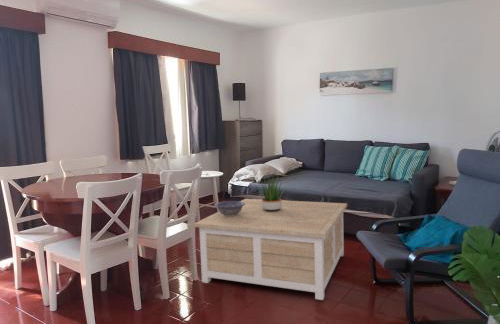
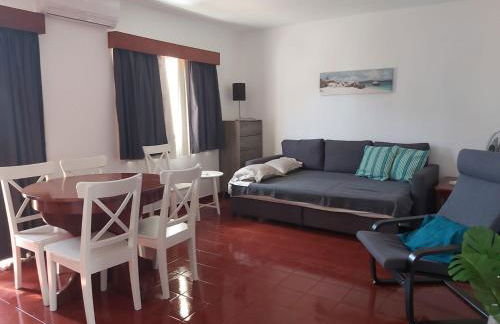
- decorative bowl (230, 209)
- coffee table (277, 240)
- potted plant (271, 192)
